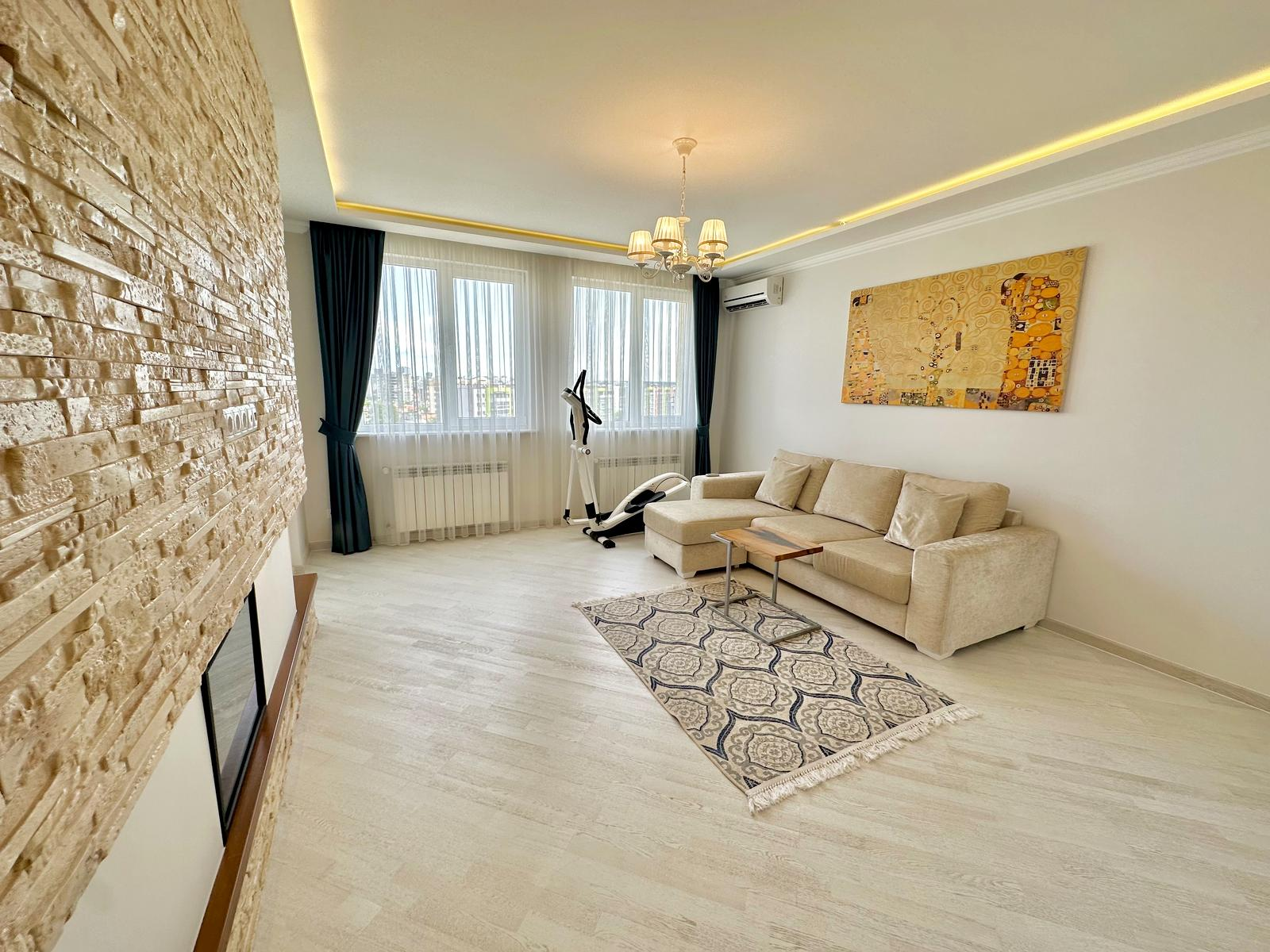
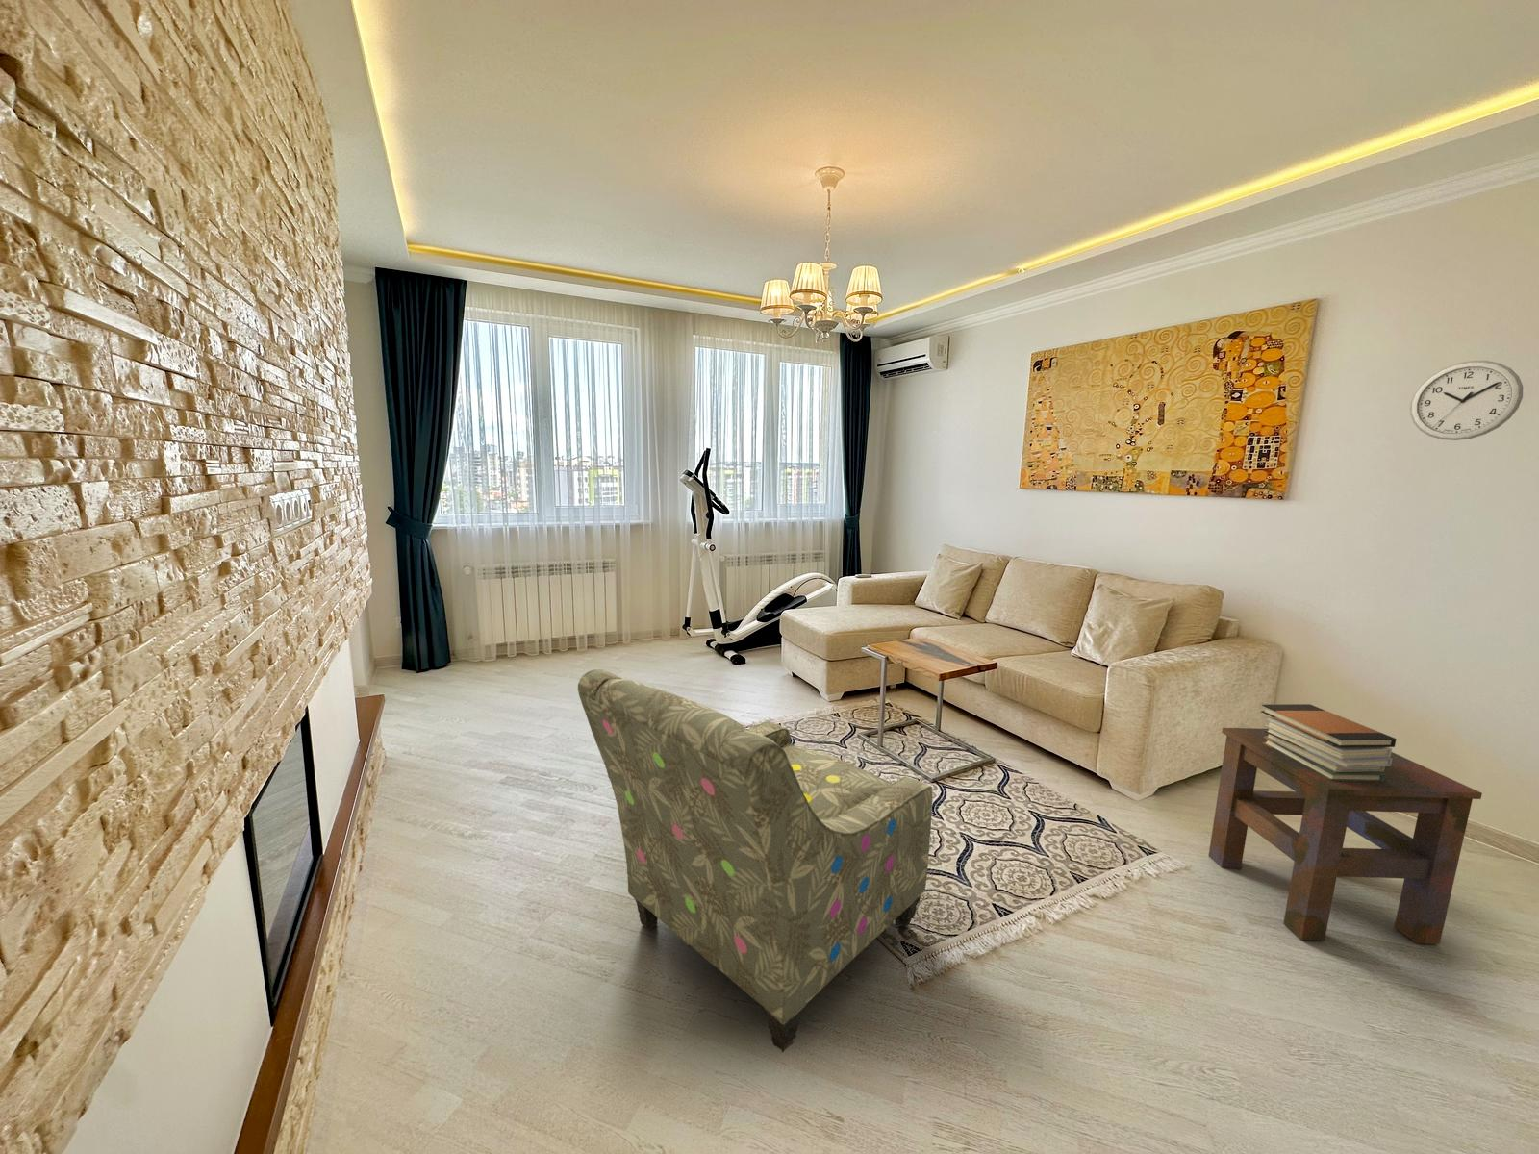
+ armchair (765, 807)
+ side table (1325, 827)
+ book stack (1322, 741)
+ wall clock (1461, 400)
